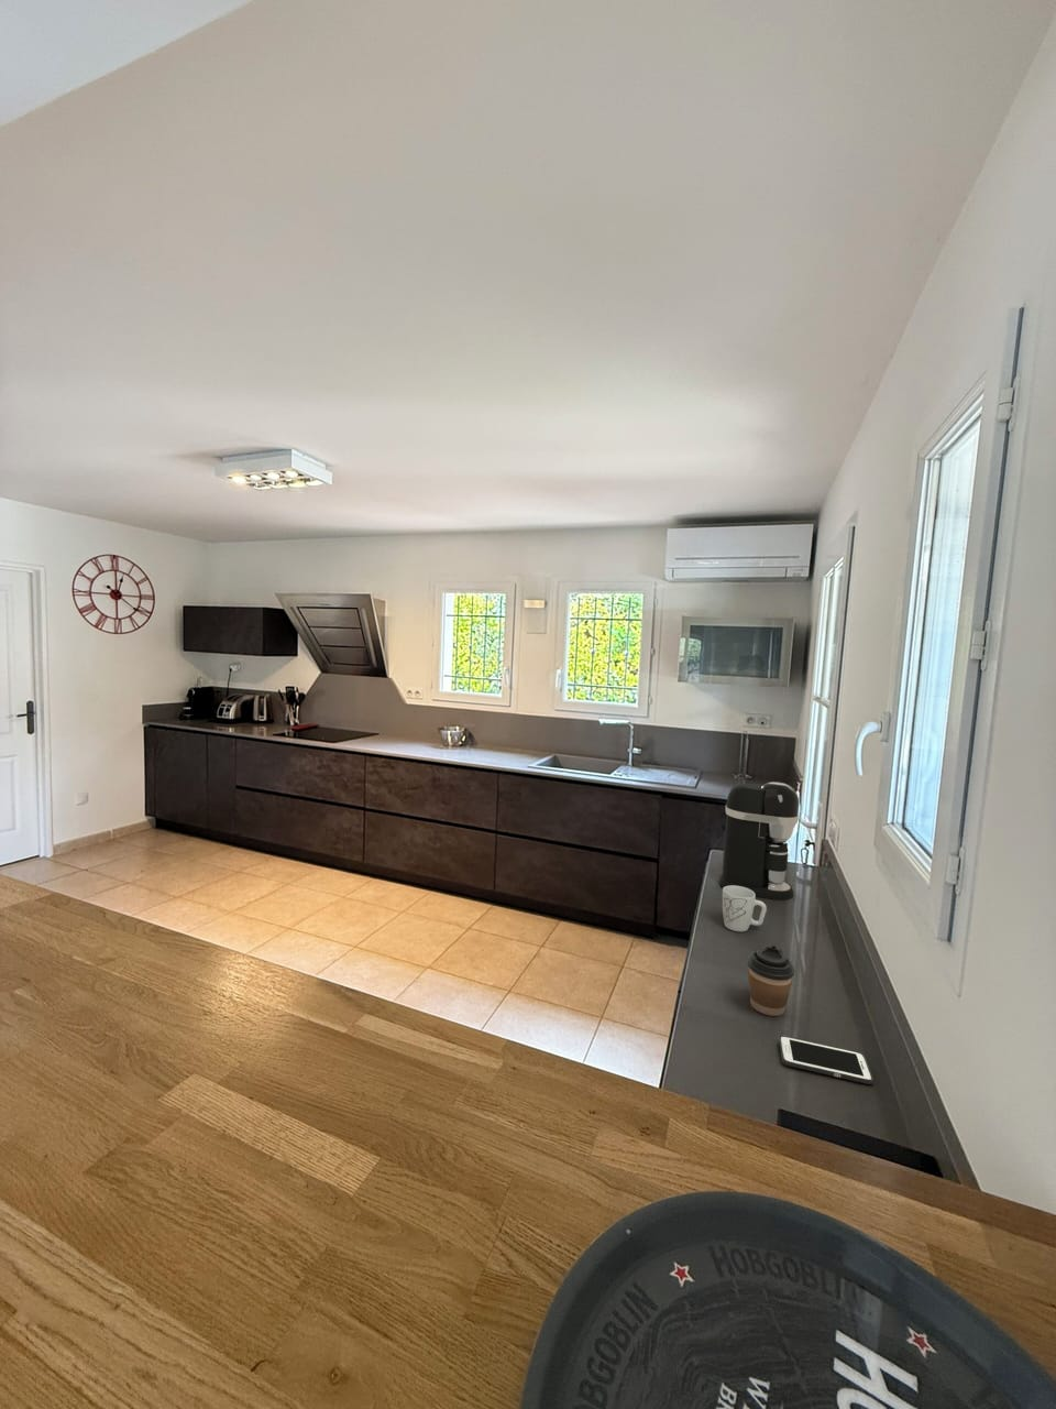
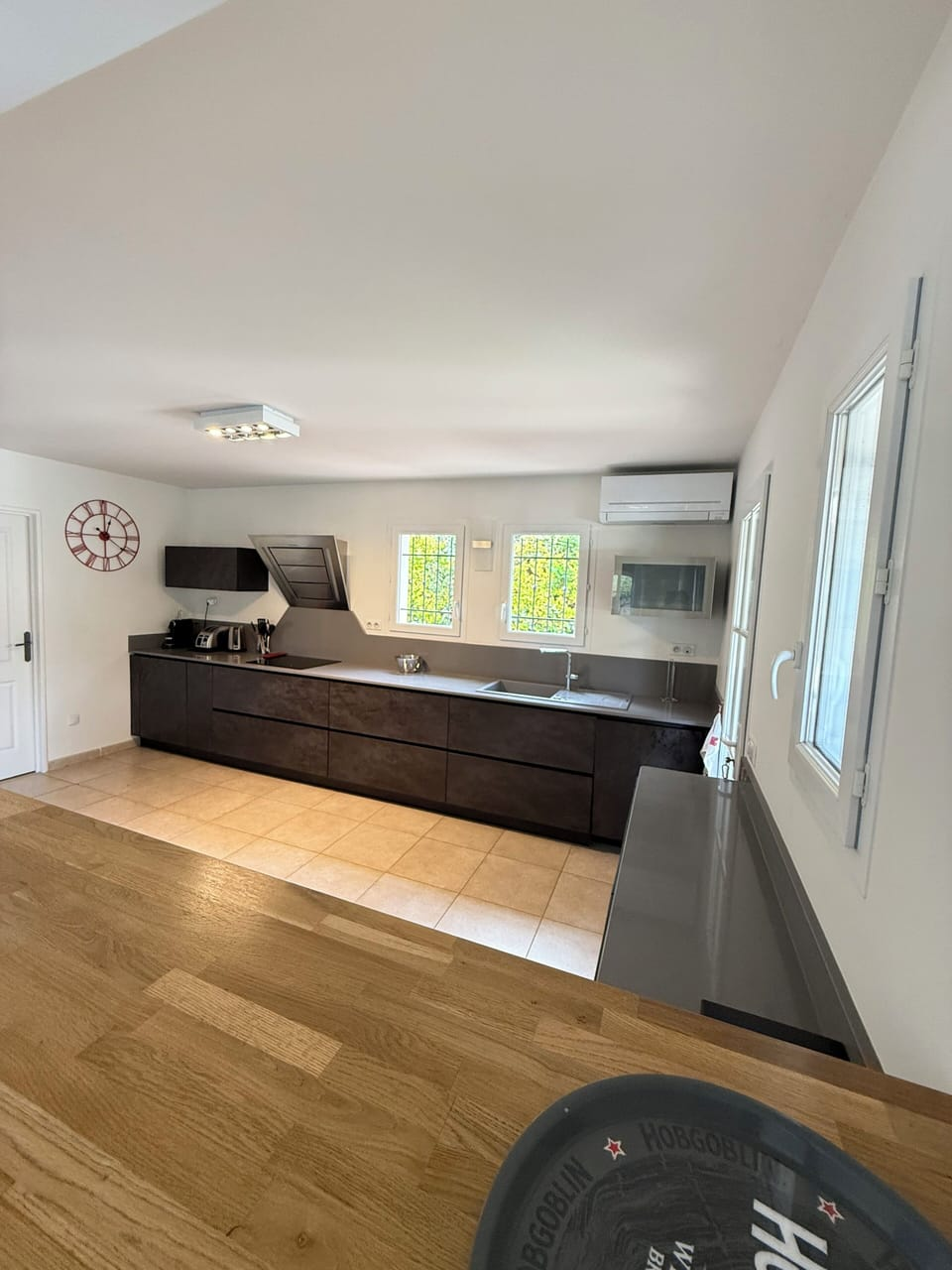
- coffee cup (769, 979)
- coffee maker (759, 834)
- cell phone (823, 1058)
- mug (742, 910)
